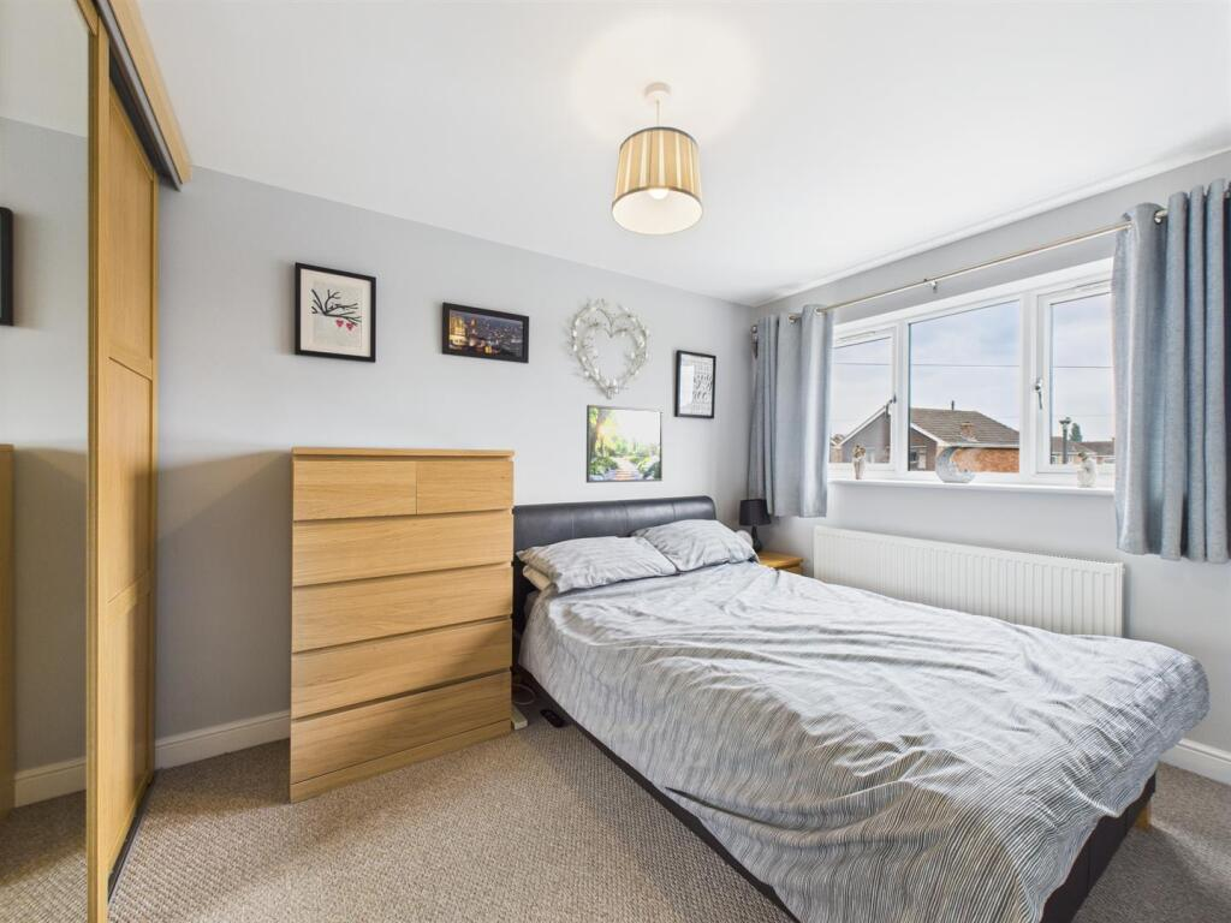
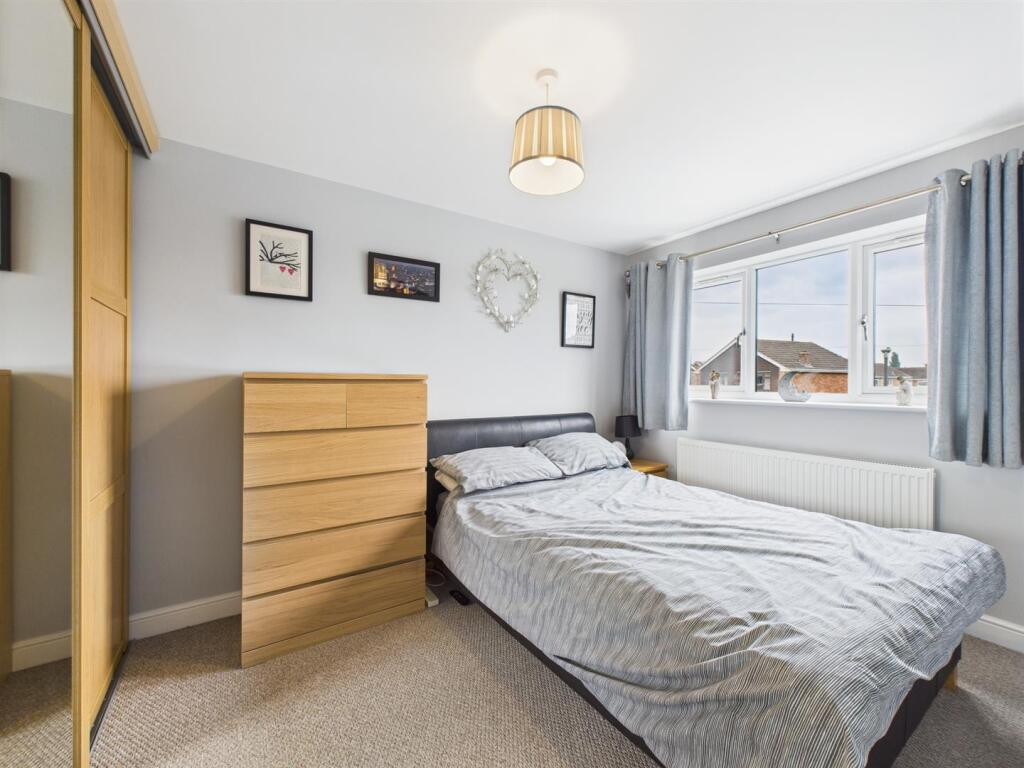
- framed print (625, 445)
